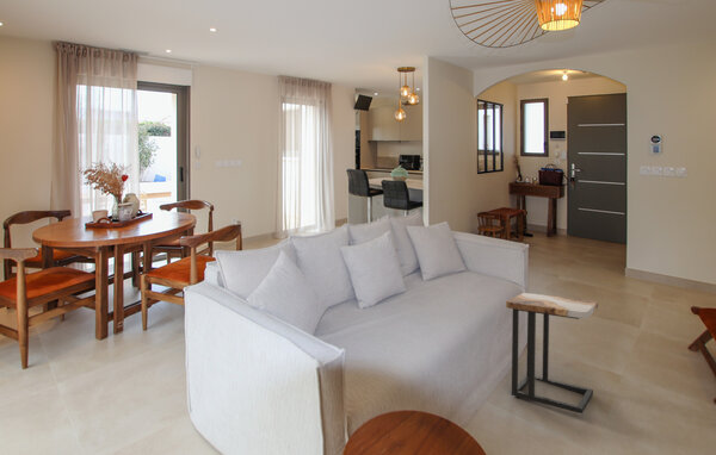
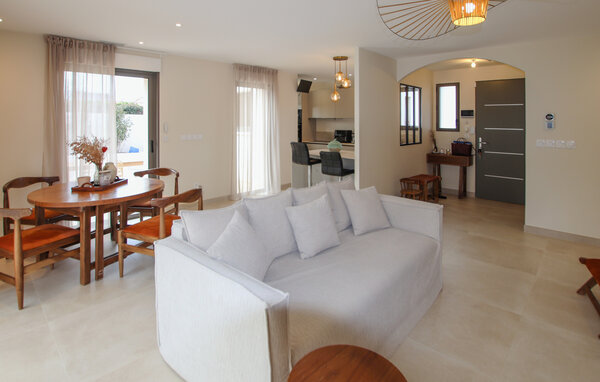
- side table (548, 348)
